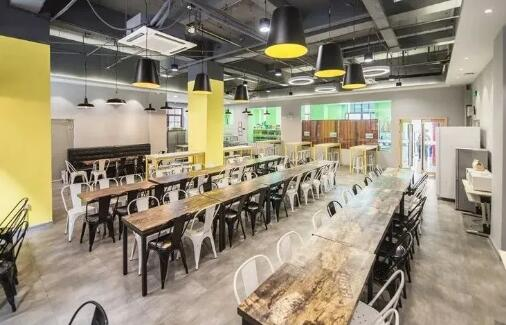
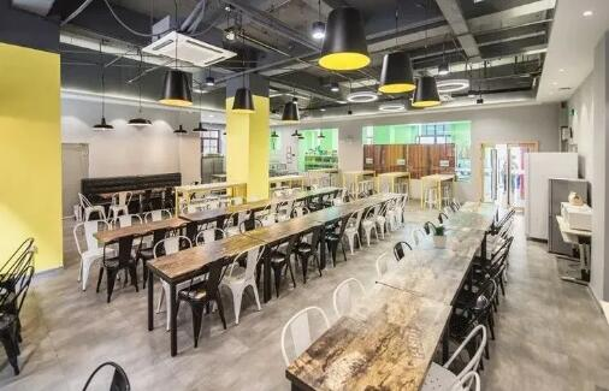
+ potted plant (437, 236)
